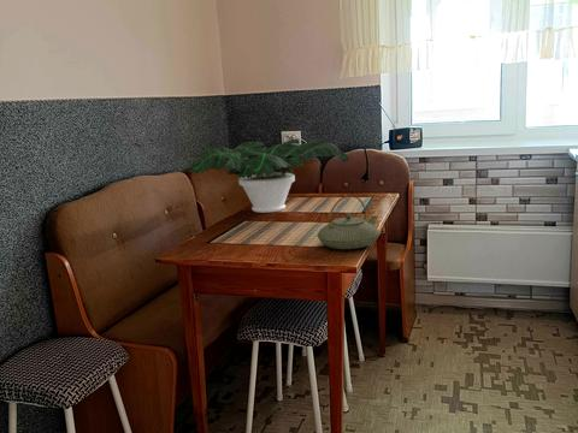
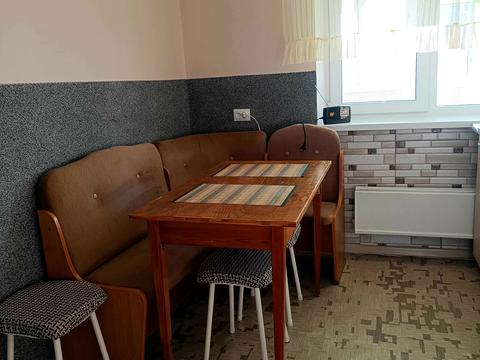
- teapot (350, 219)
- potted plant (277, 176)
